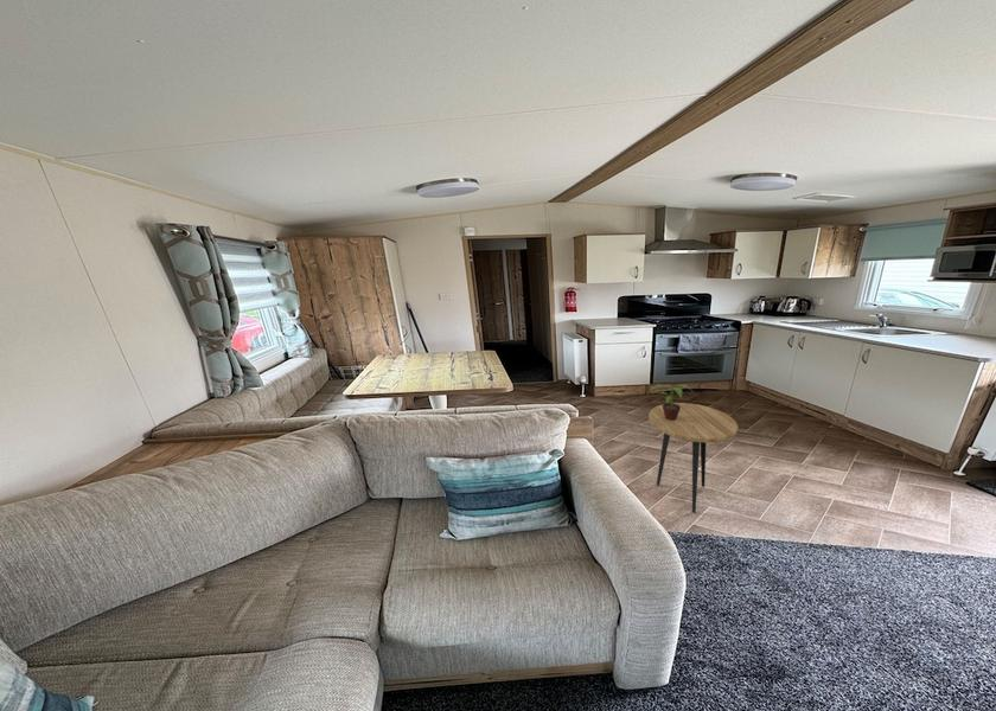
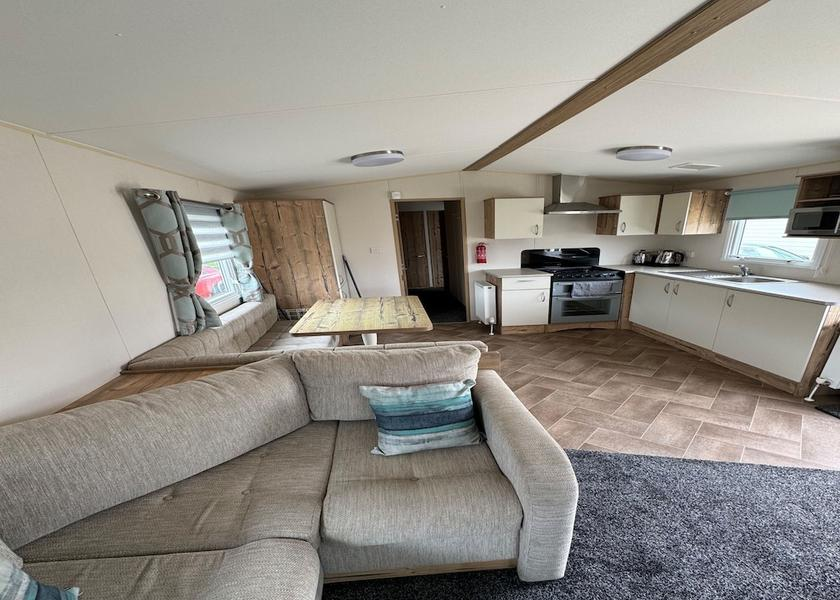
- side table (692, 457)
- potted plant (670, 401)
